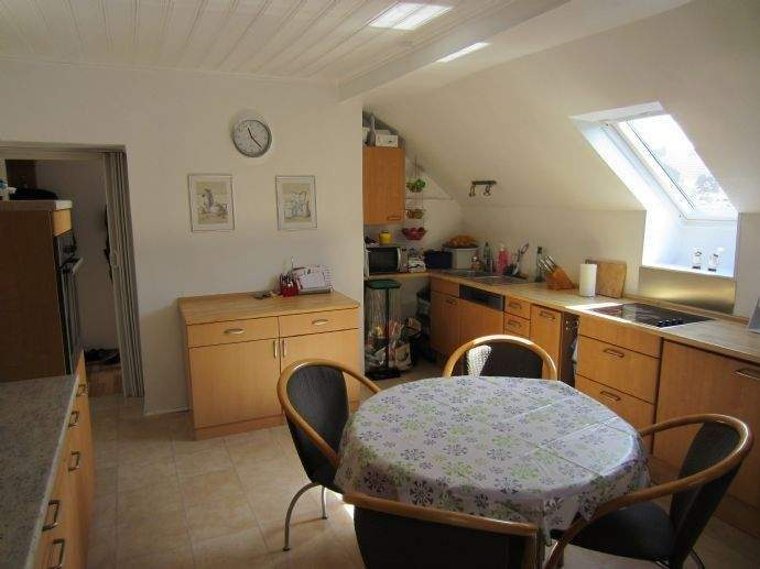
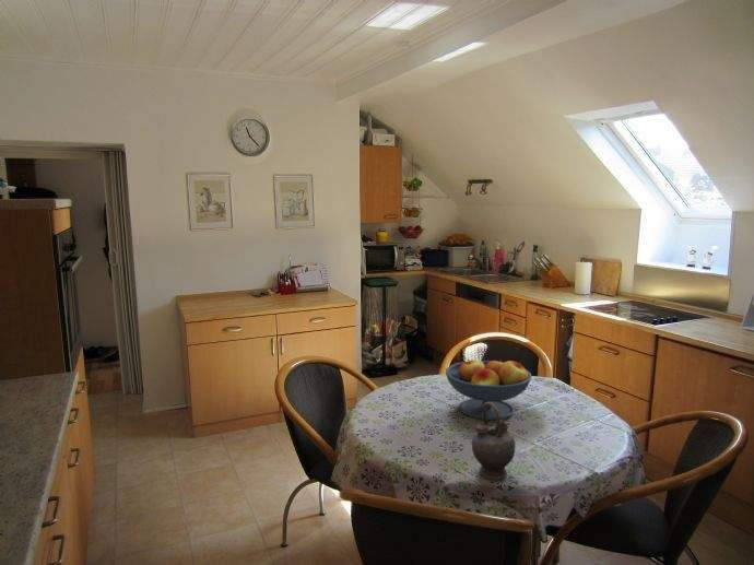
+ teapot (491, 436)
+ fruit bowl (487, 384)
